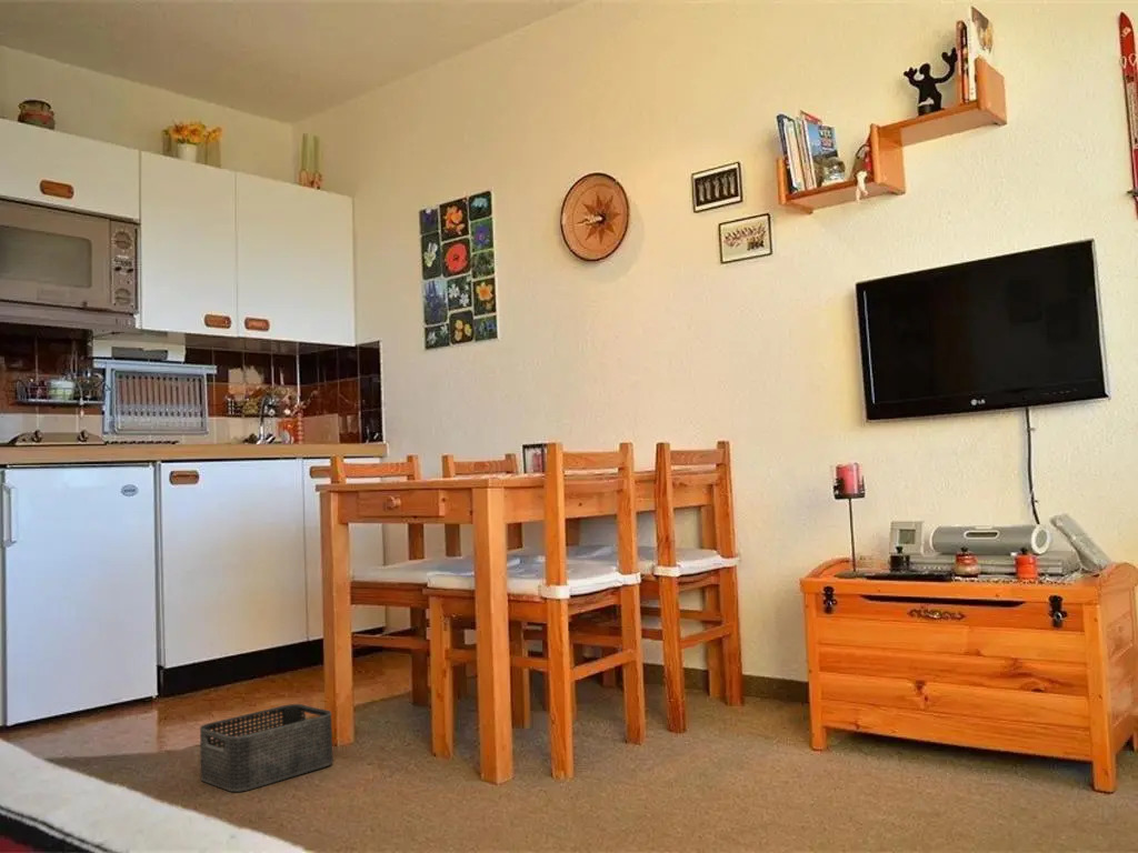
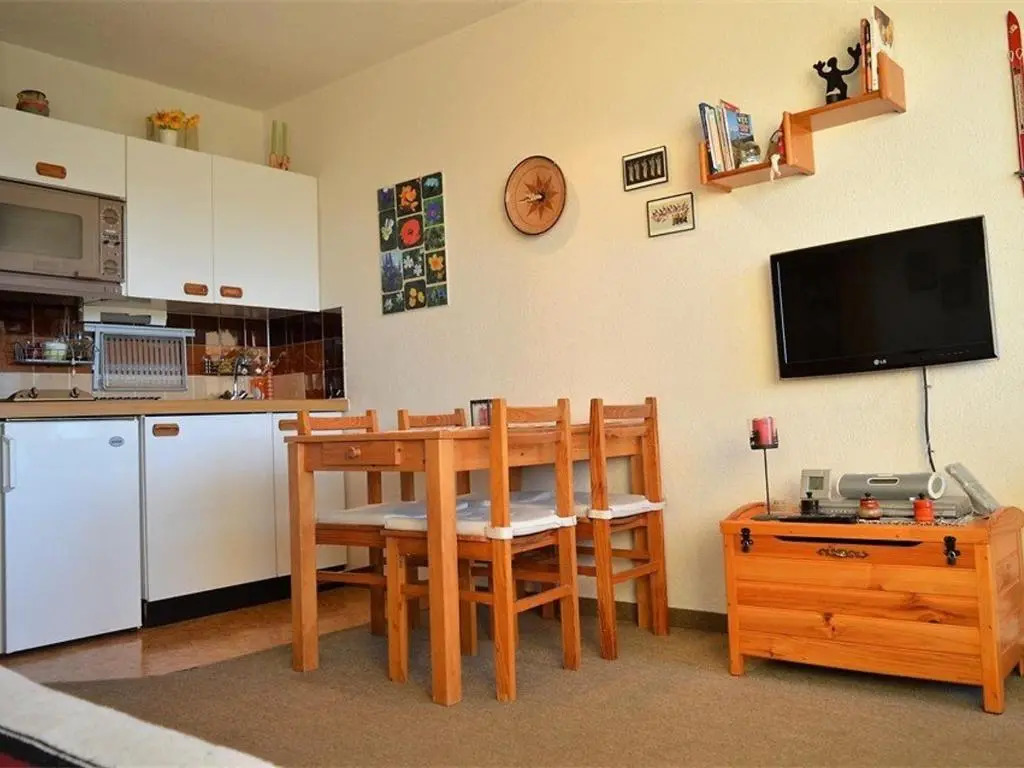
- storage bin (267, 745)
